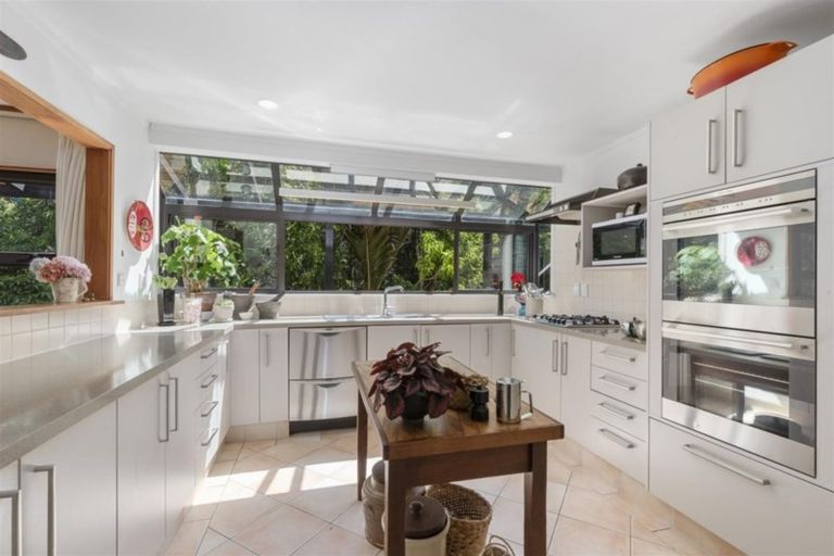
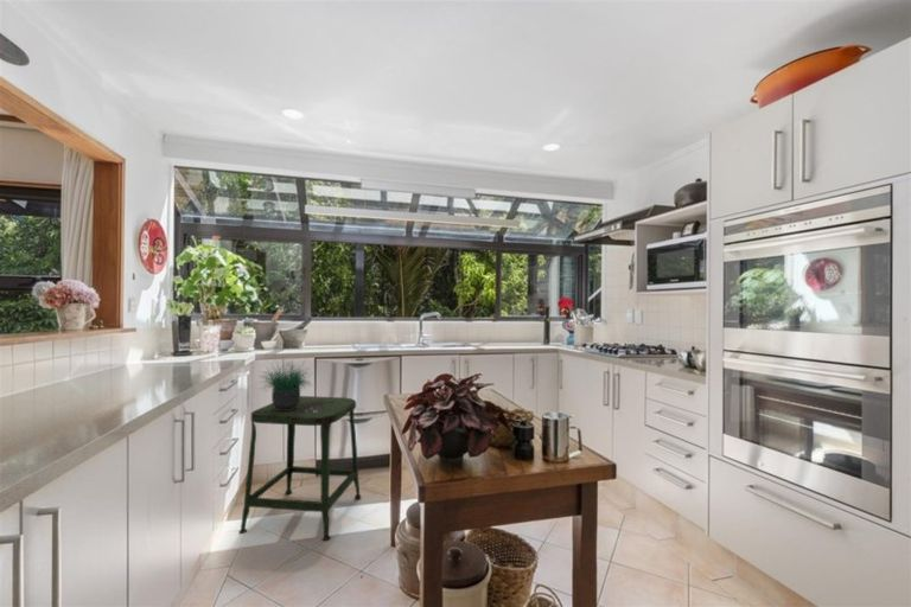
+ potted plant (286, 378)
+ stool (306, 467)
